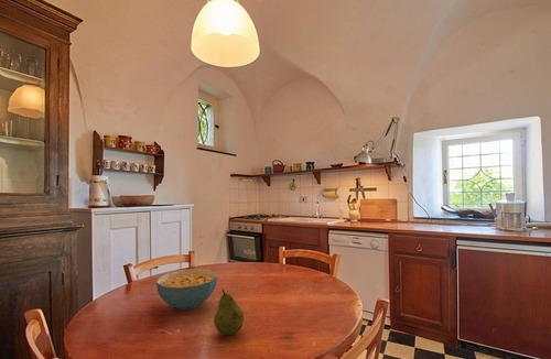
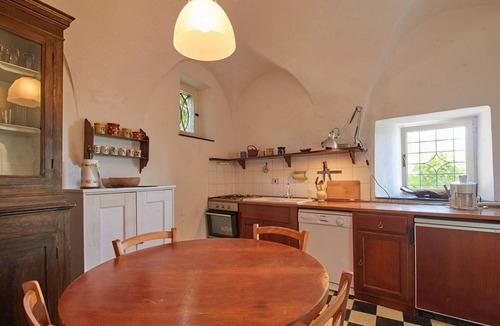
- fruit (229, 311)
- cereal bowl (187, 291)
